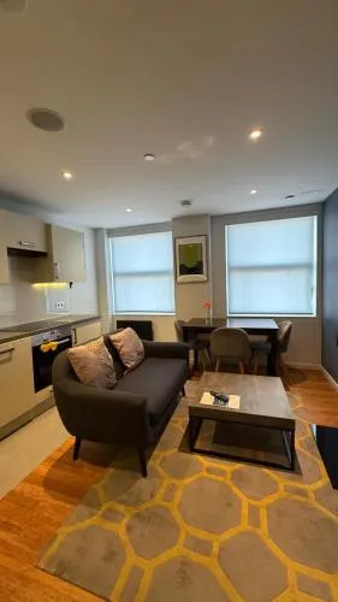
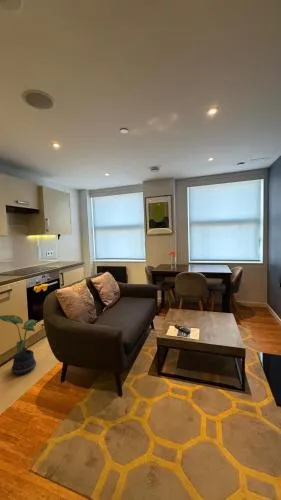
+ potted plant (25, 340)
